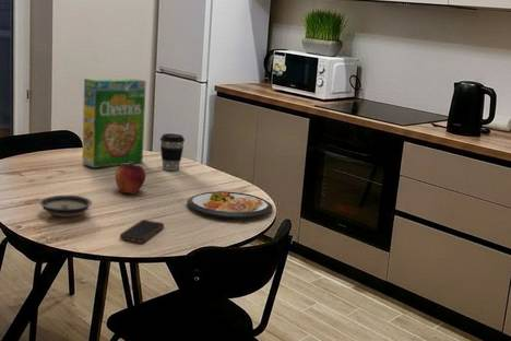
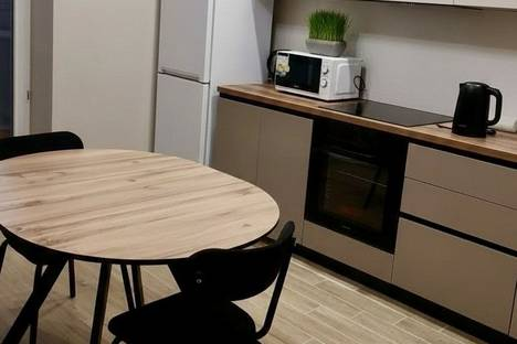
- dish (229, 201)
- fruit (131, 177)
- coffee cup (171, 152)
- saucer (66, 208)
- cereal box (114, 121)
- smartphone (142, 230)
